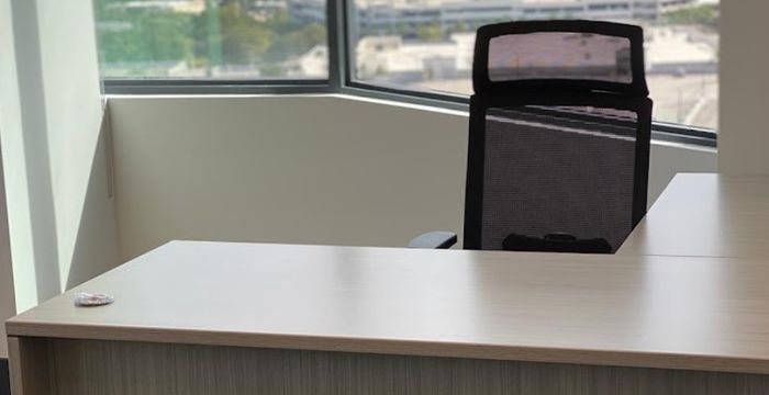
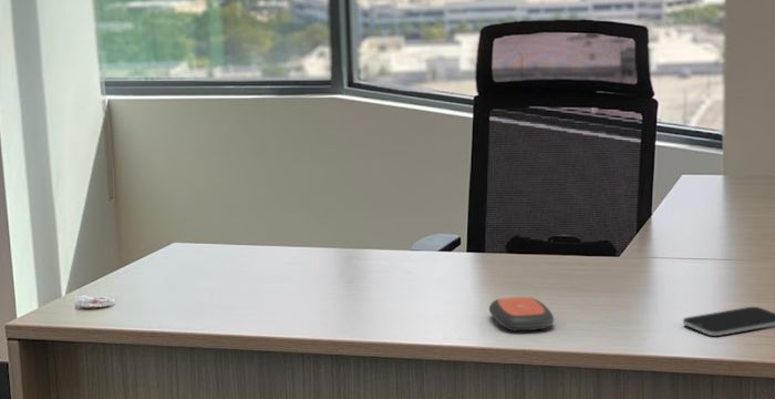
+ remote control (520, 314)
+ smartphone (734, 320)
